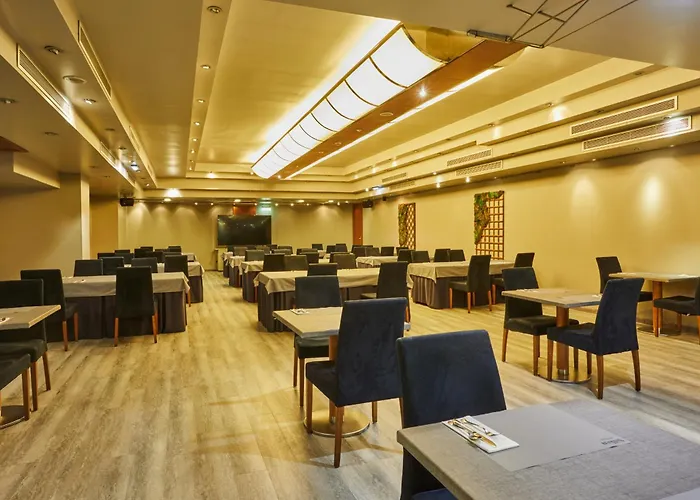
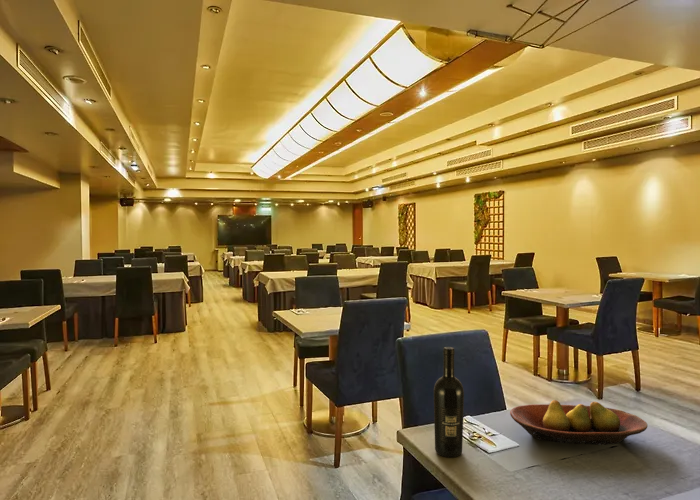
+ fruit bowl (575, 419)
+ wine bottle (448, 399)
